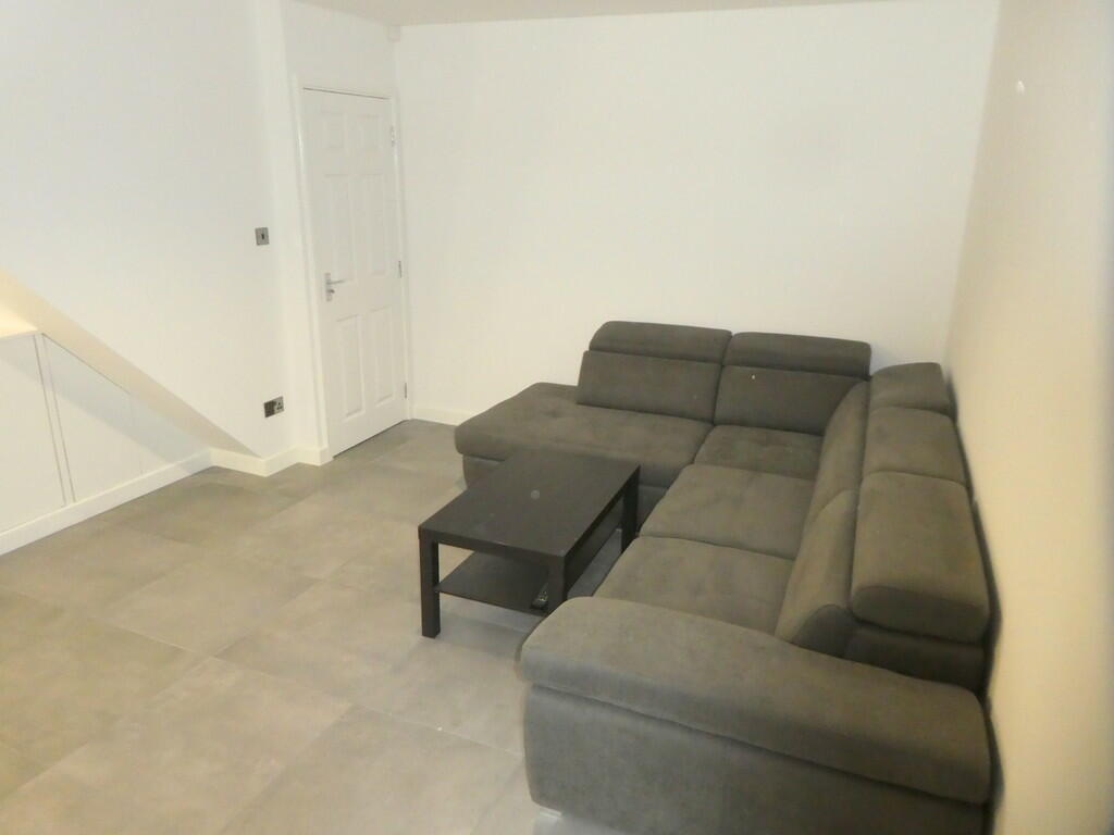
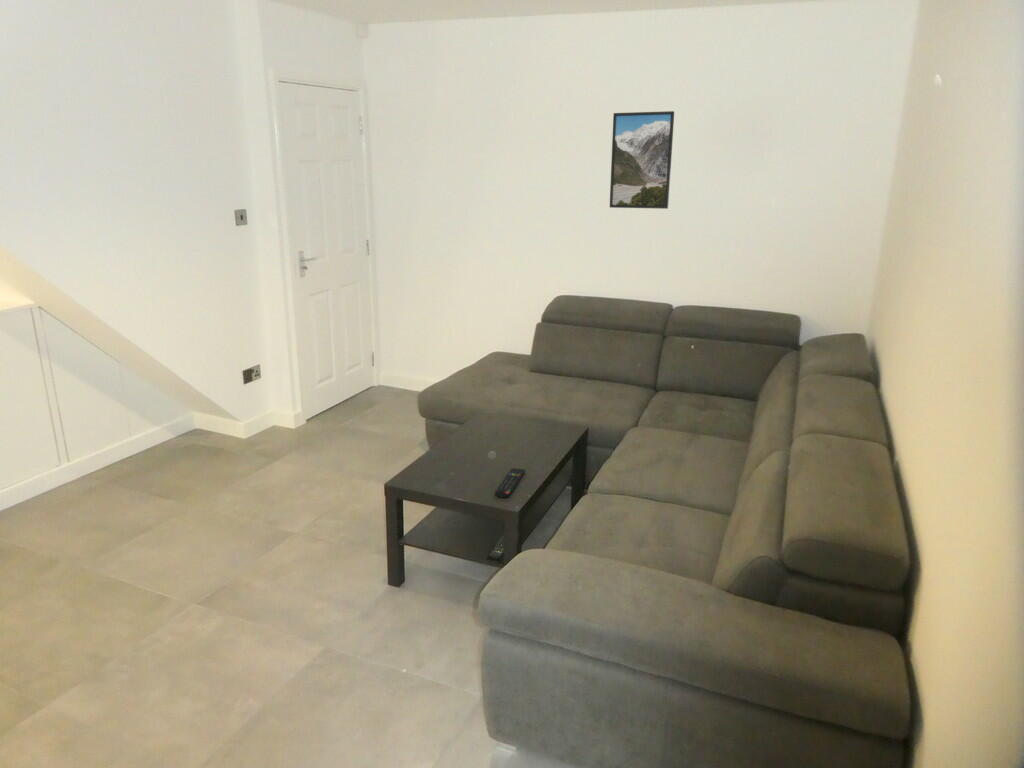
+ remote control (510, 482)
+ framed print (640, 161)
